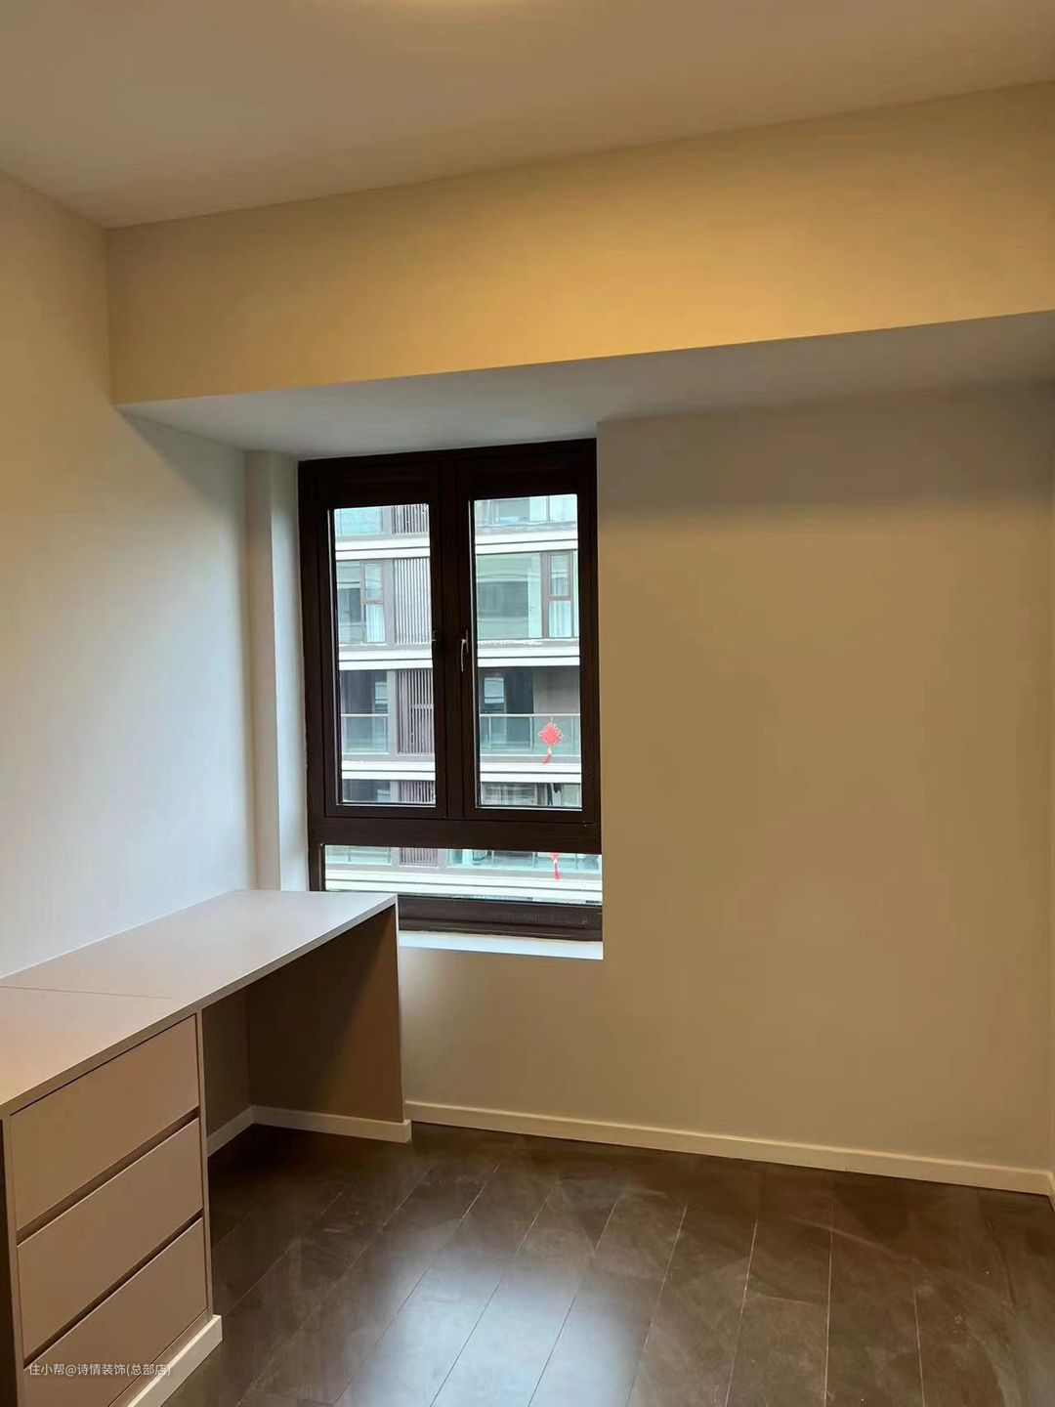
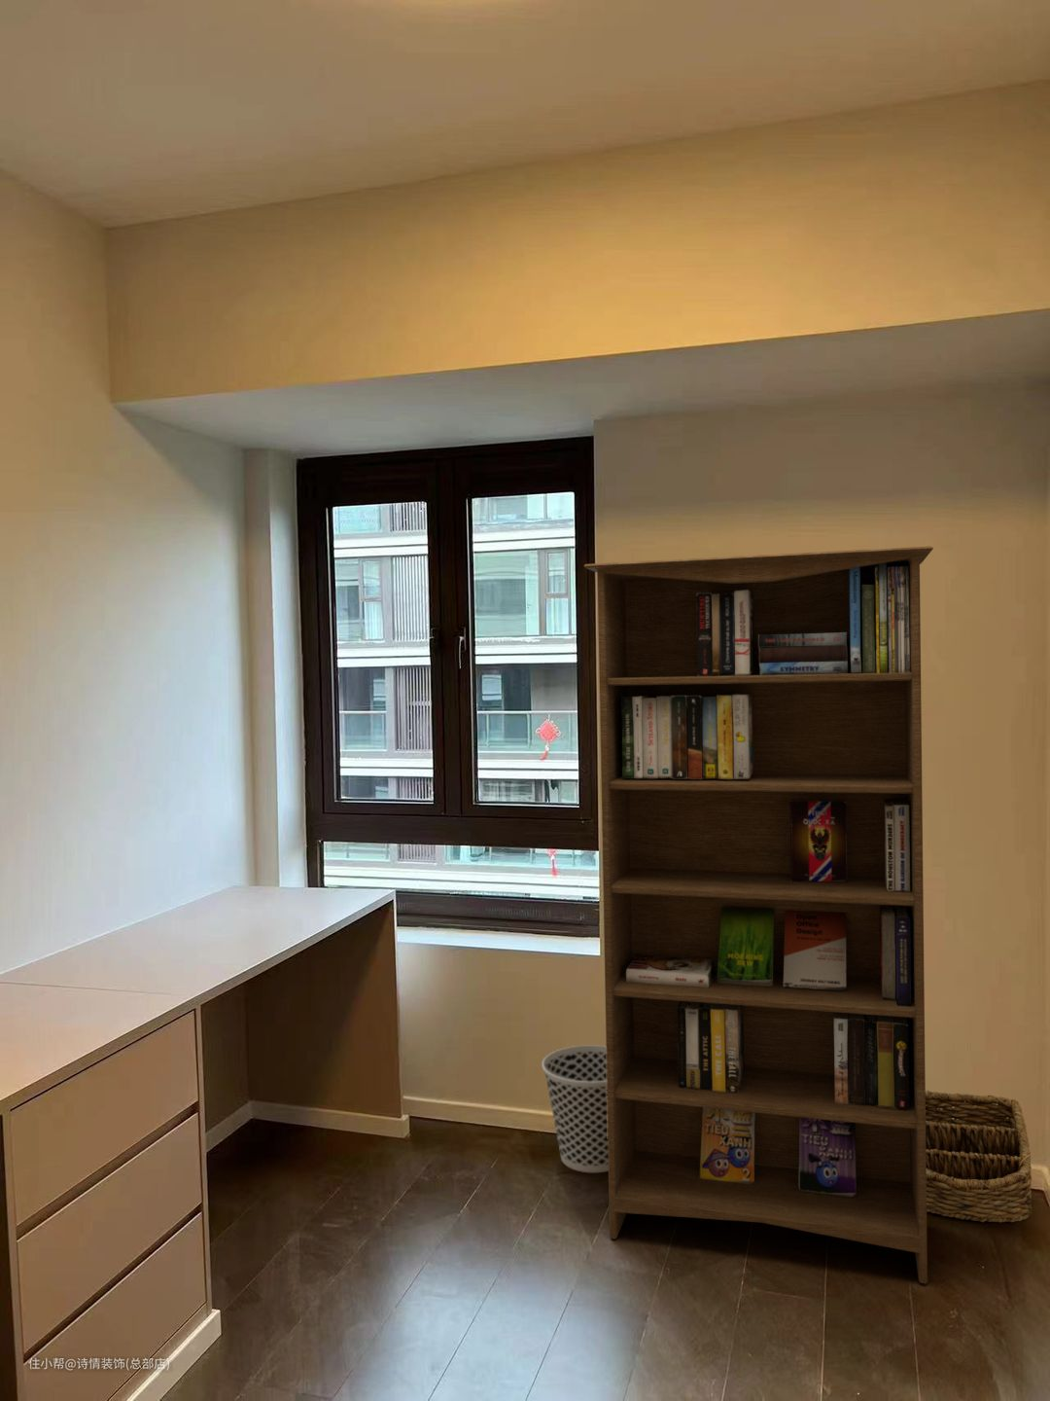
+ basket (960, 1154)
+ bookcase (760, 899)
+ wastebasket (591, 1110)
